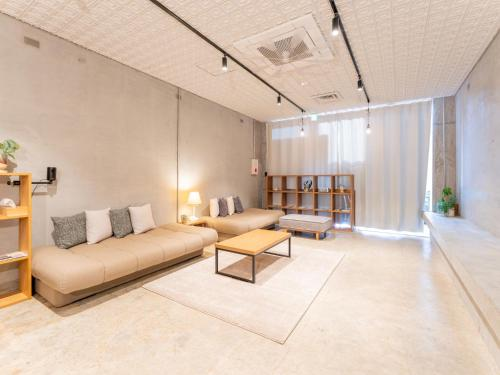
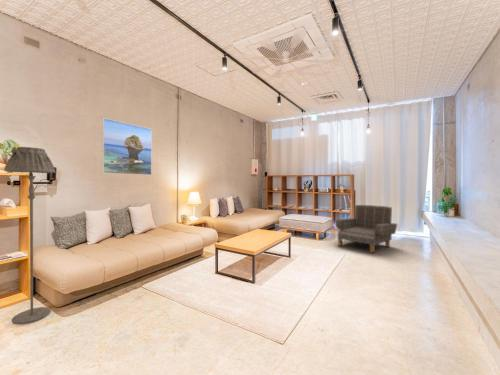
+ floor lamp (31, 232)
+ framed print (129, 149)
+ armchair (364, 226)
